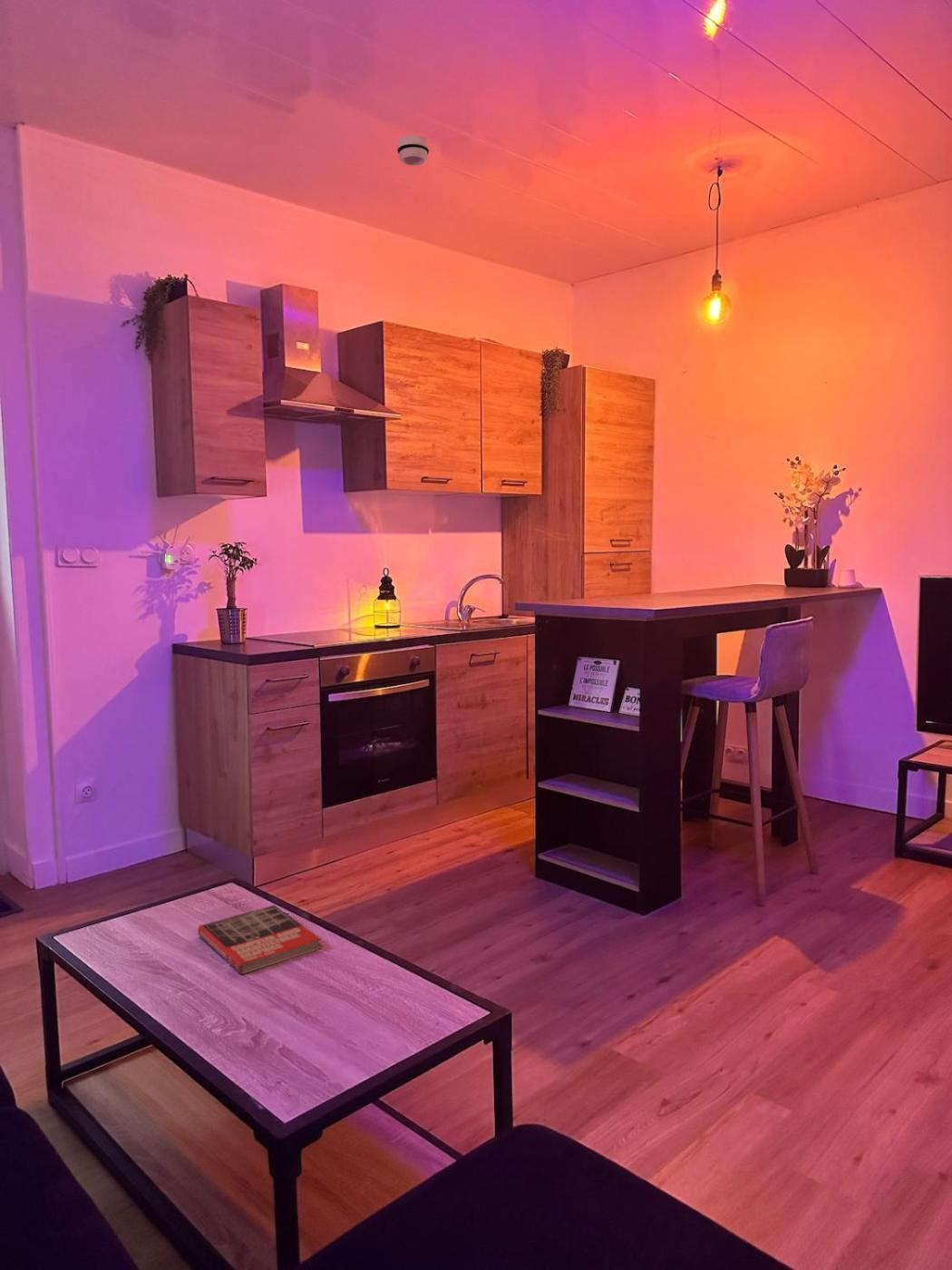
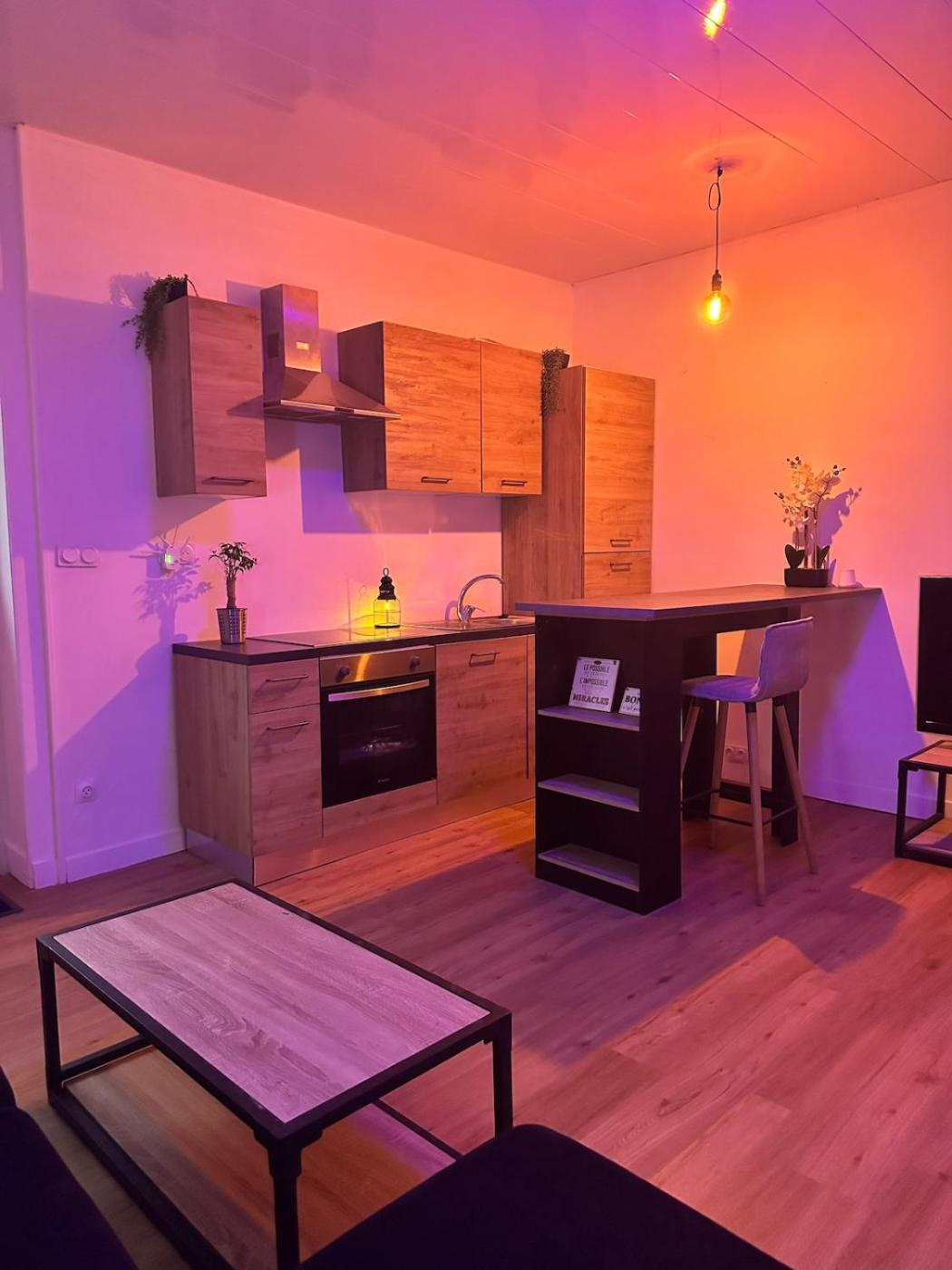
- book (258, 936)
- smoke detector (413, 151)
